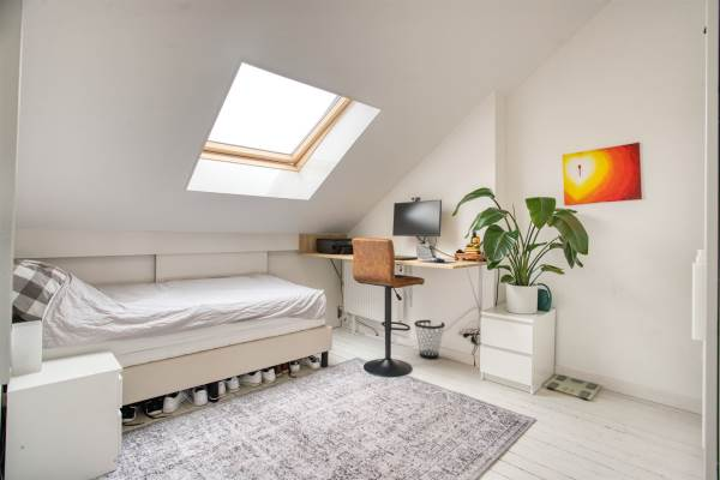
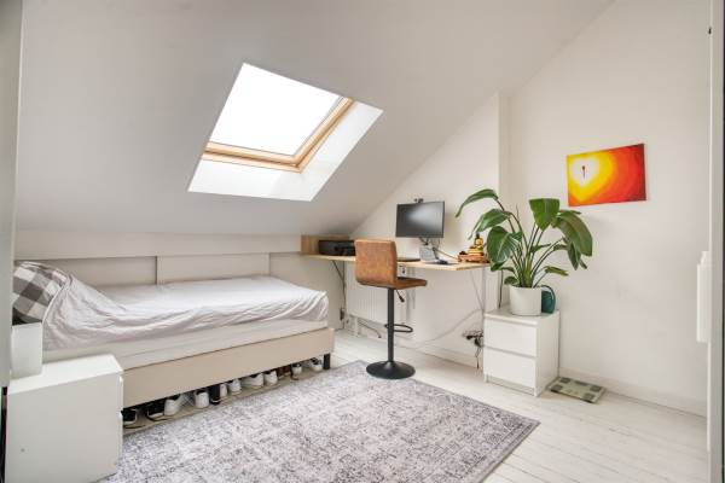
- wastebasket (428, 340)
